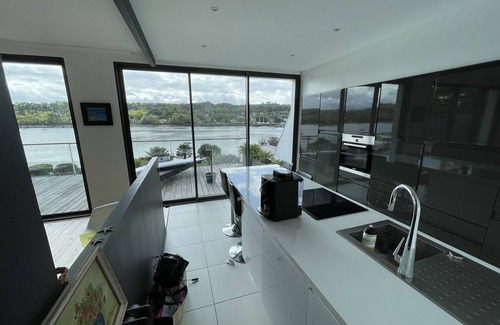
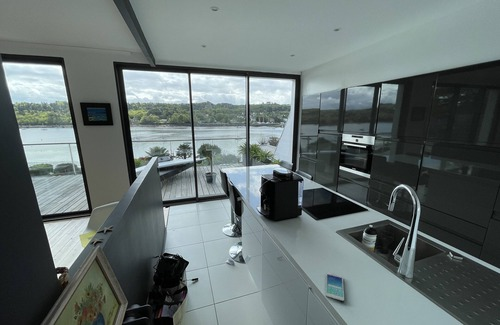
+ smartphone (334, 285)
